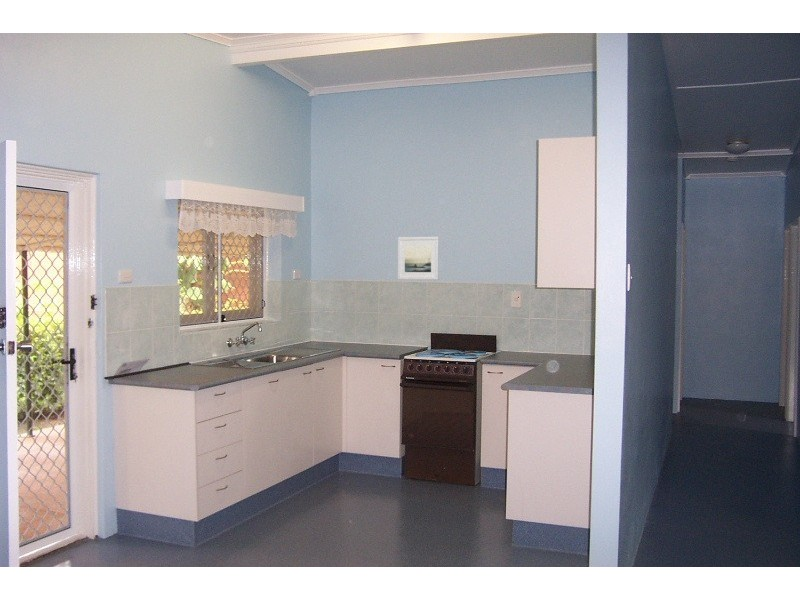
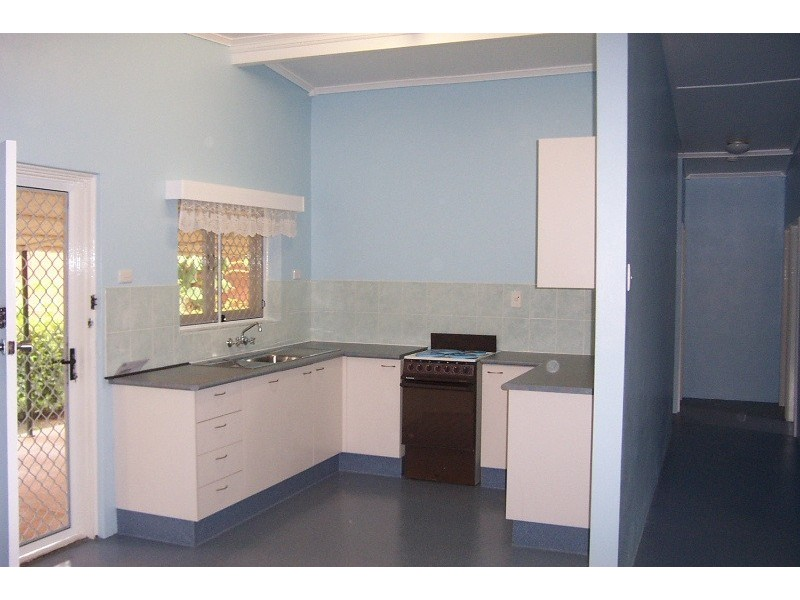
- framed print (418, 258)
